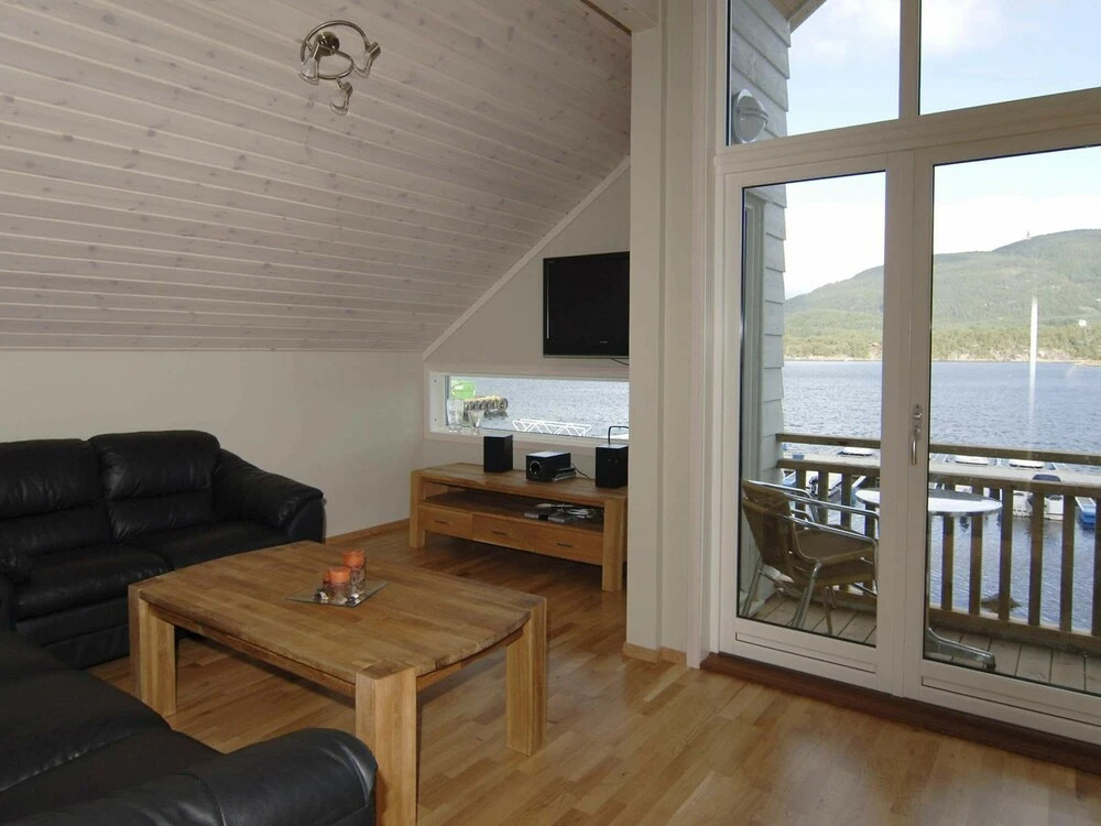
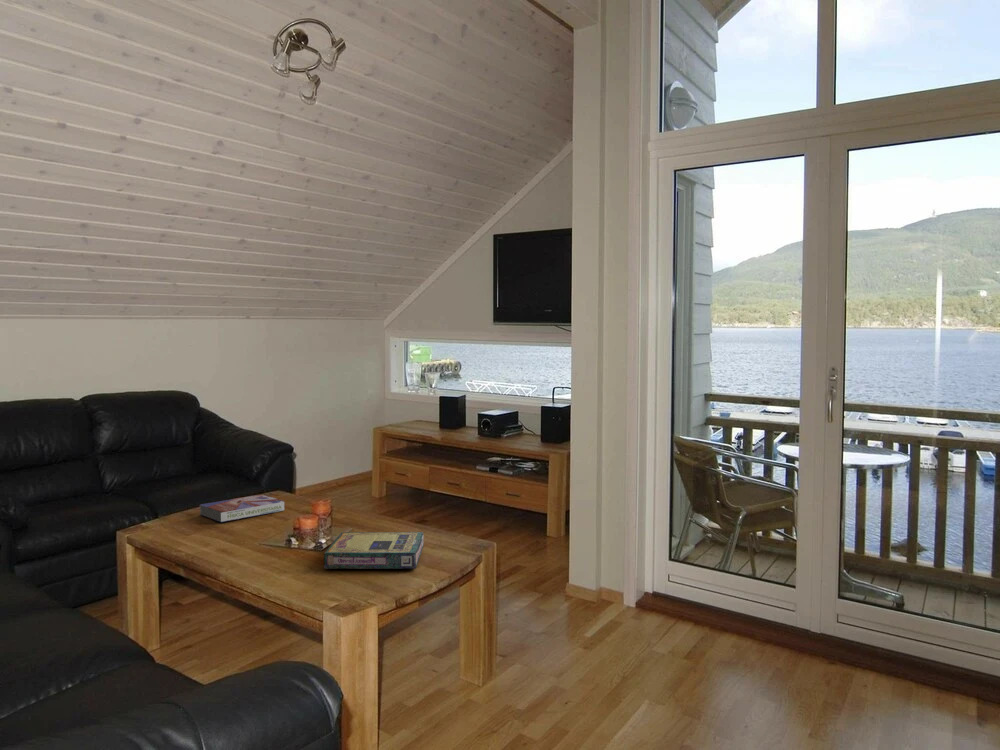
+ video game box (376, 549)
+ textbook (242, 507)
